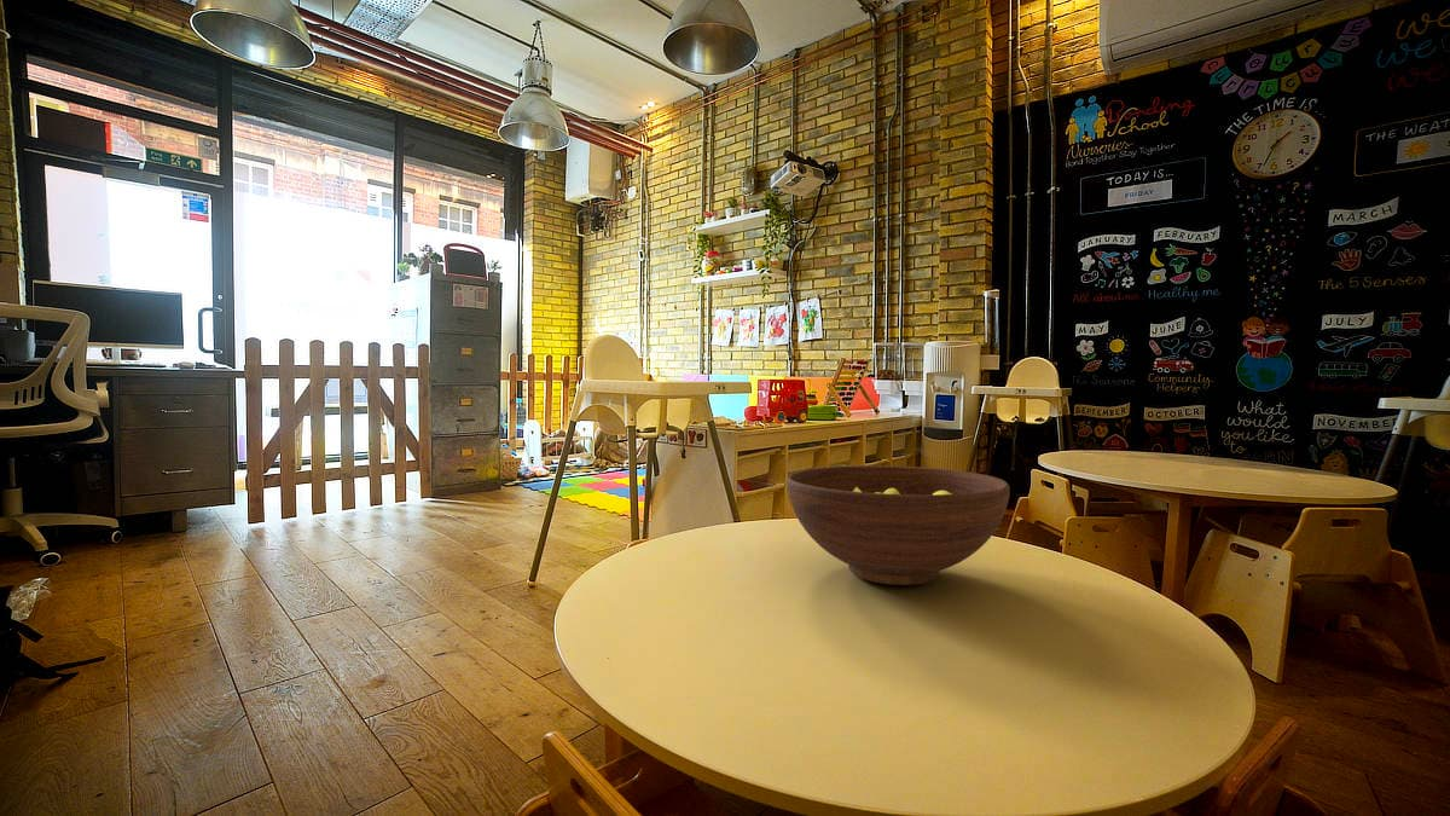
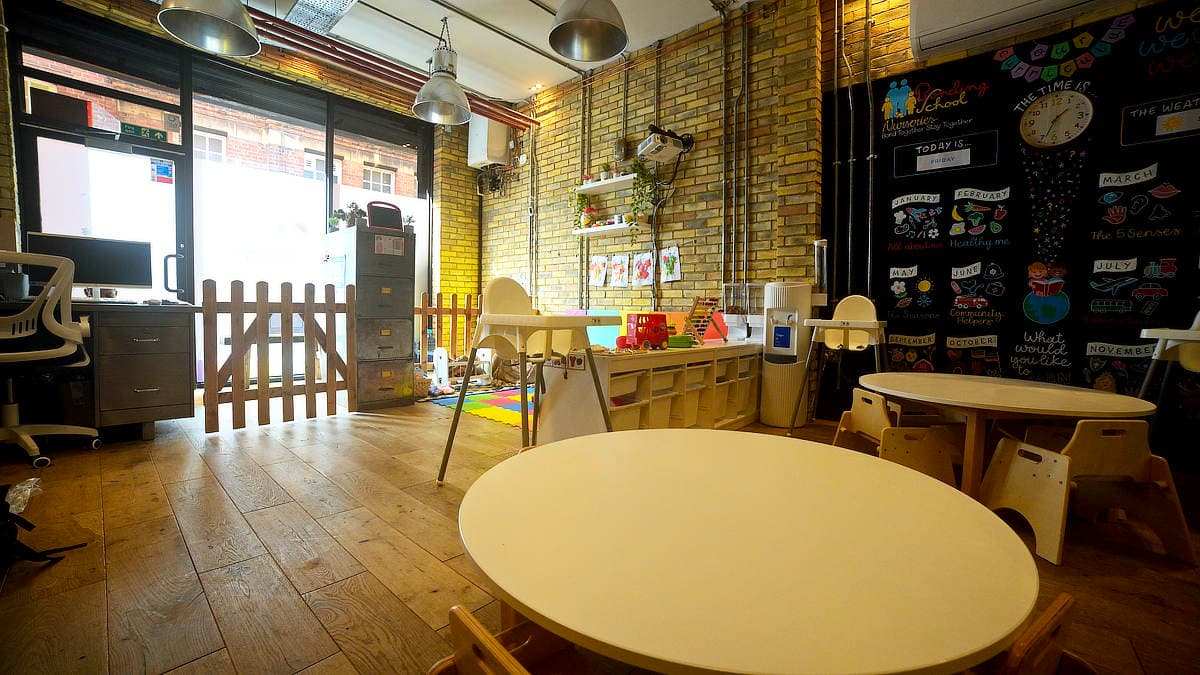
- fruit bowl (892, 526)
